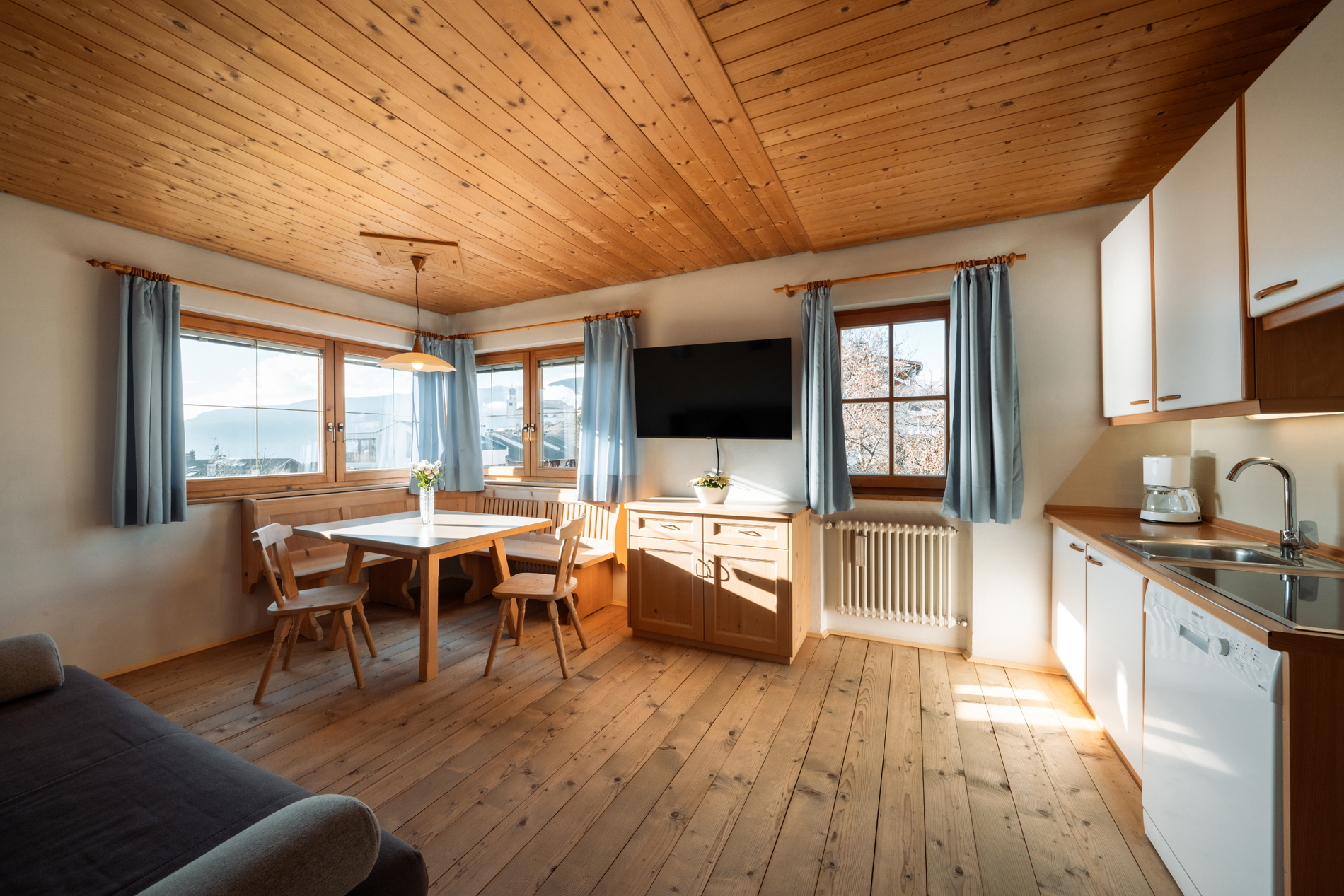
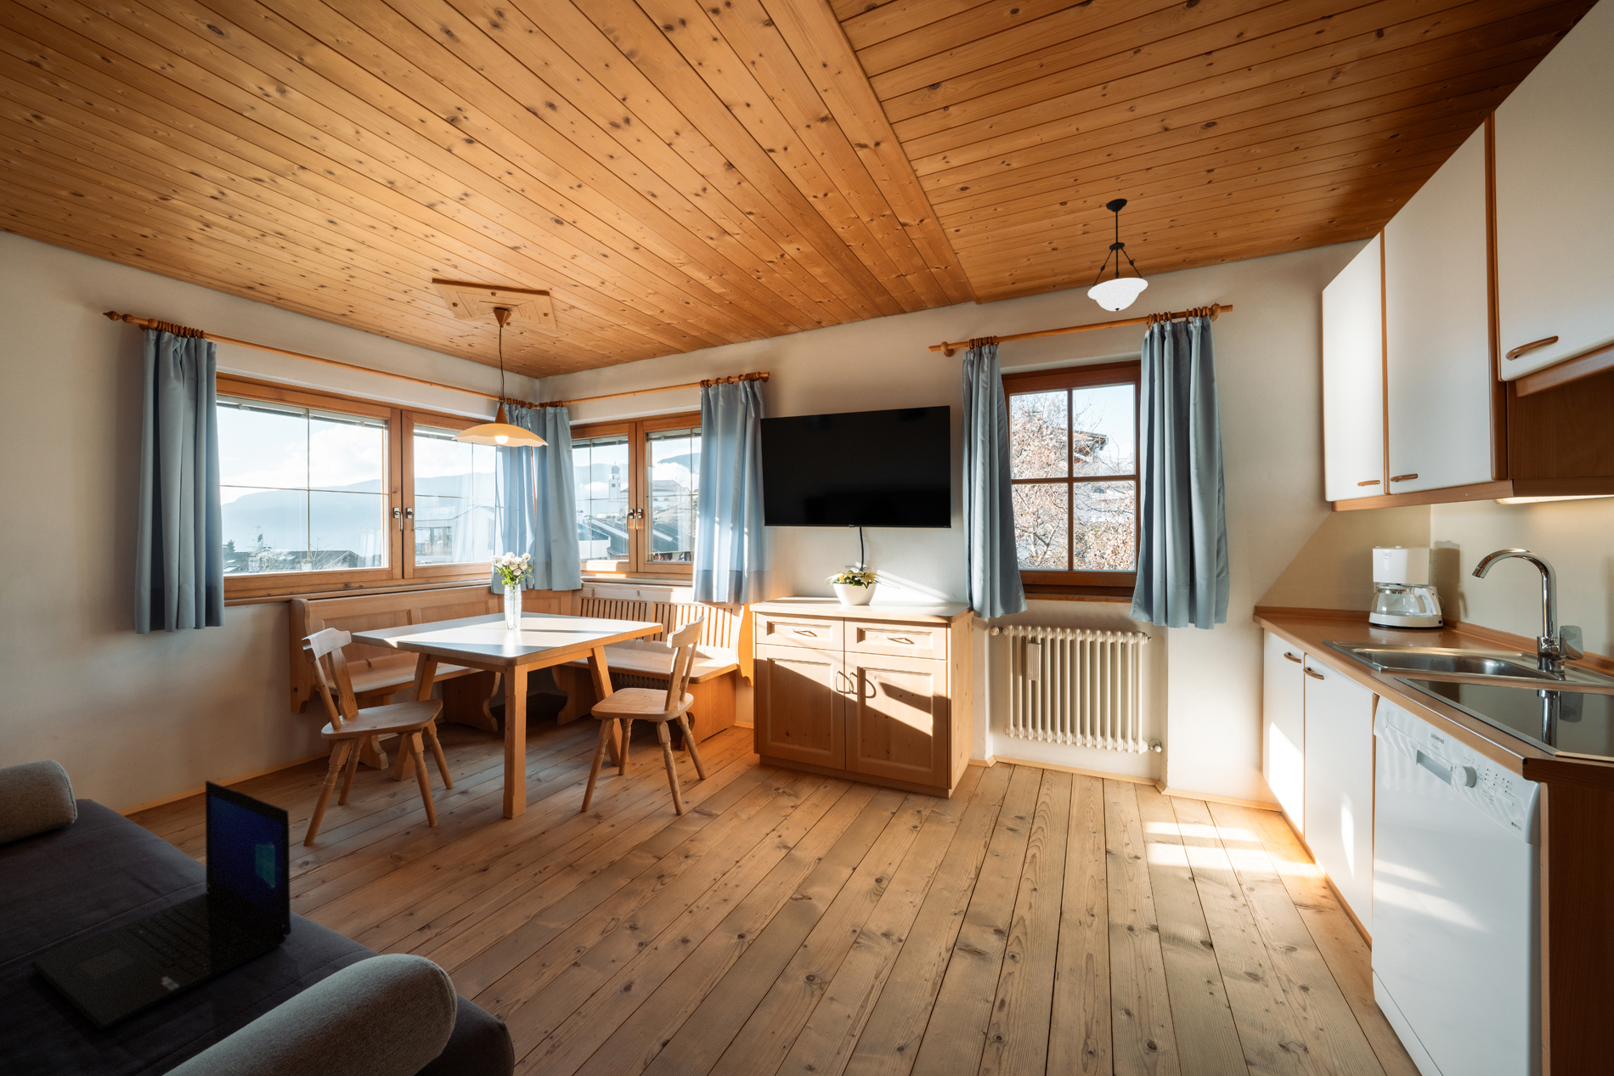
+ laptop (173, 905)
+ pendant light (1116, 257)
